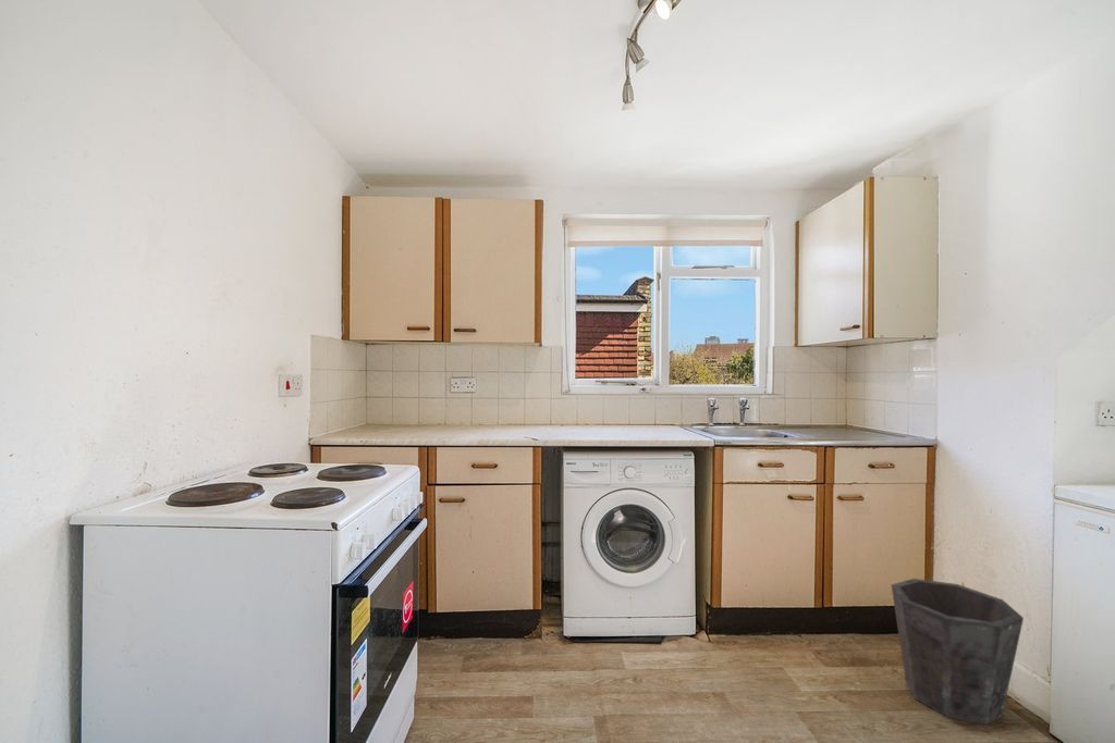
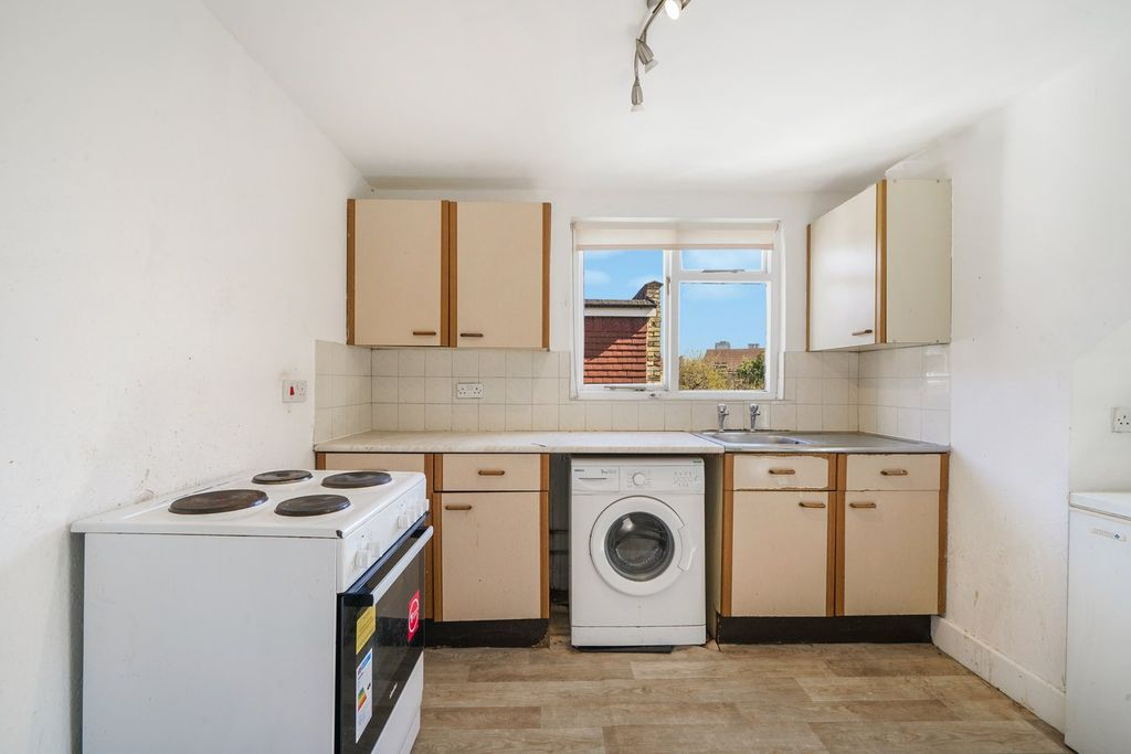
- waste bin (952, 648)
